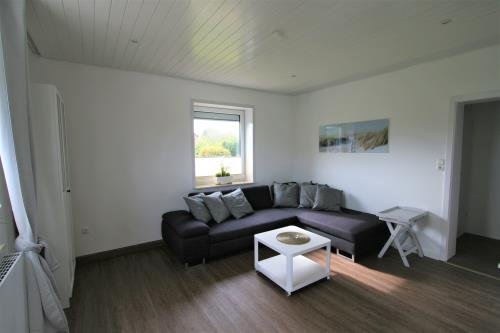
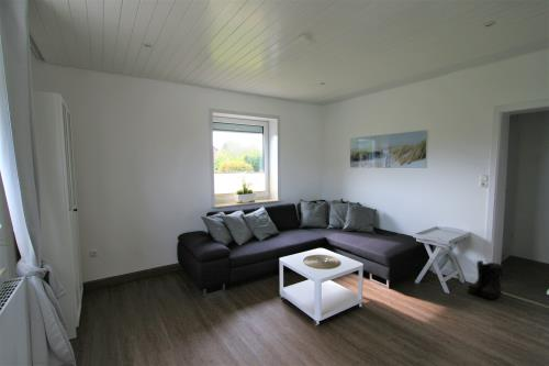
+ boots (485, 278)
